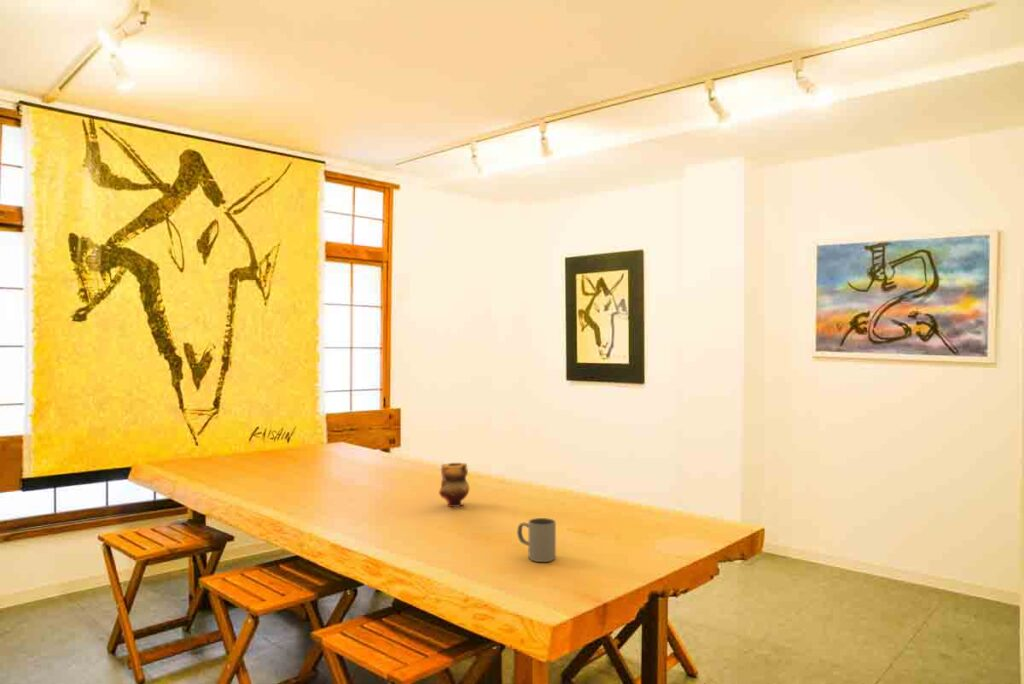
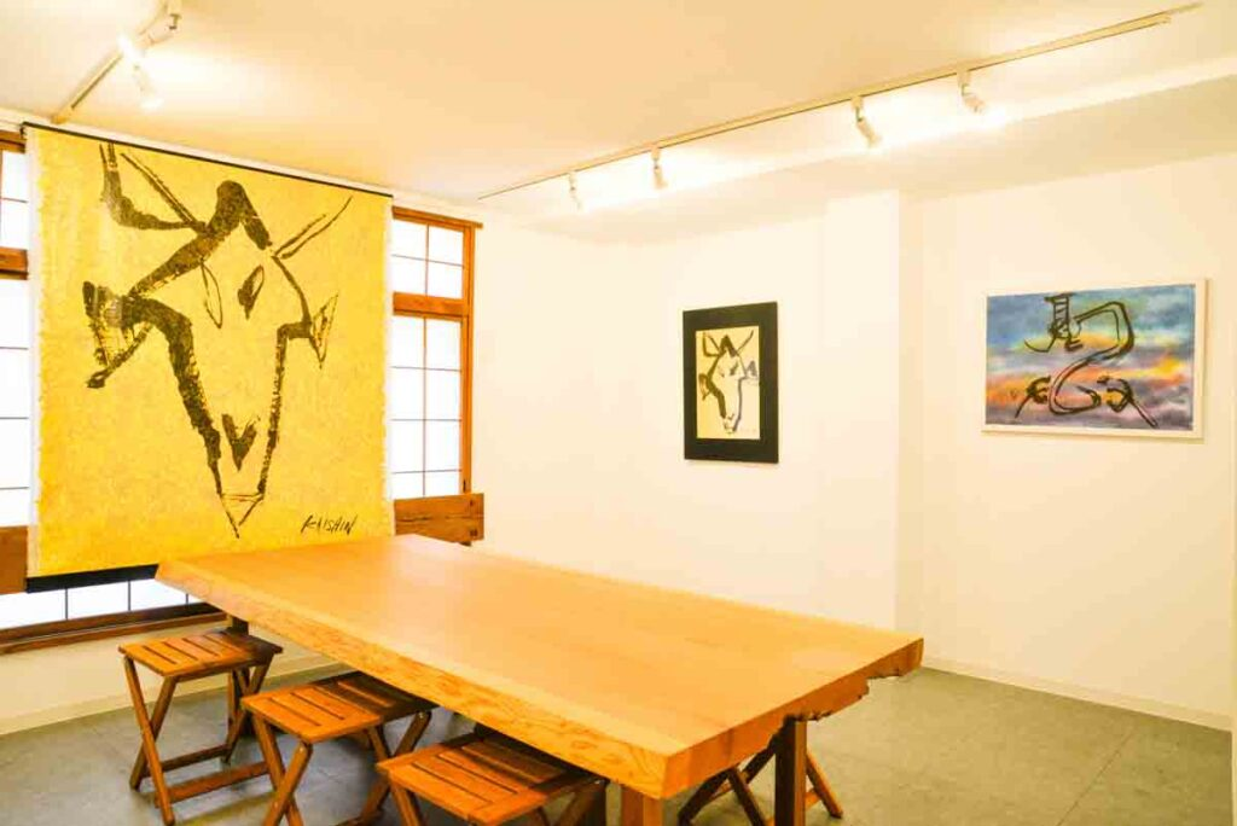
- mug (535, 538)
- teapot (454, 480)
